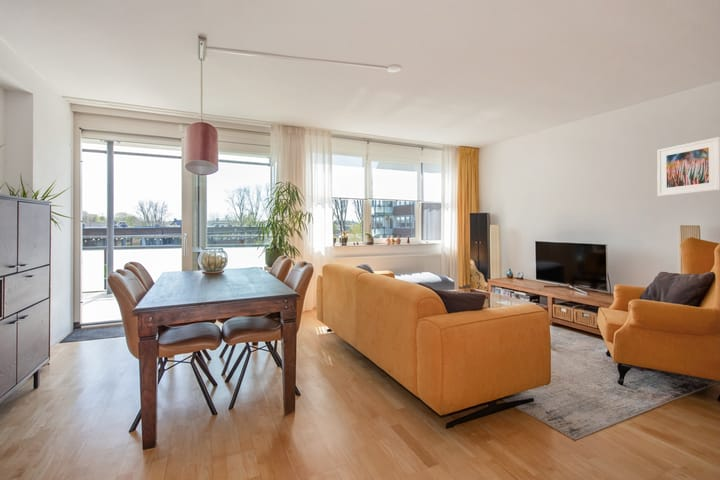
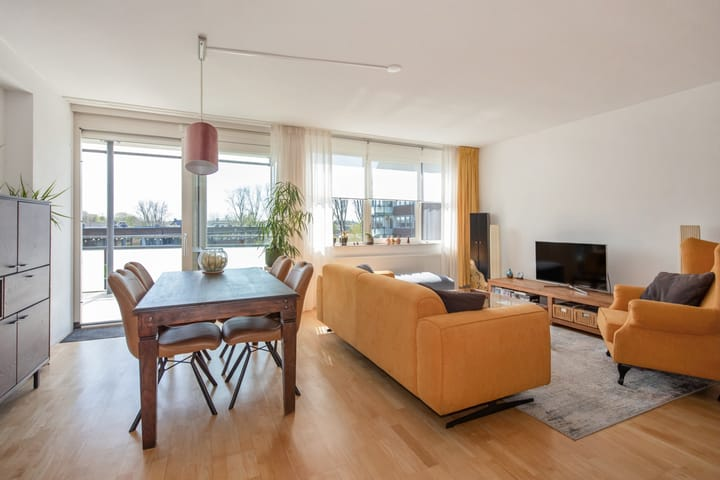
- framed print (686, 168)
